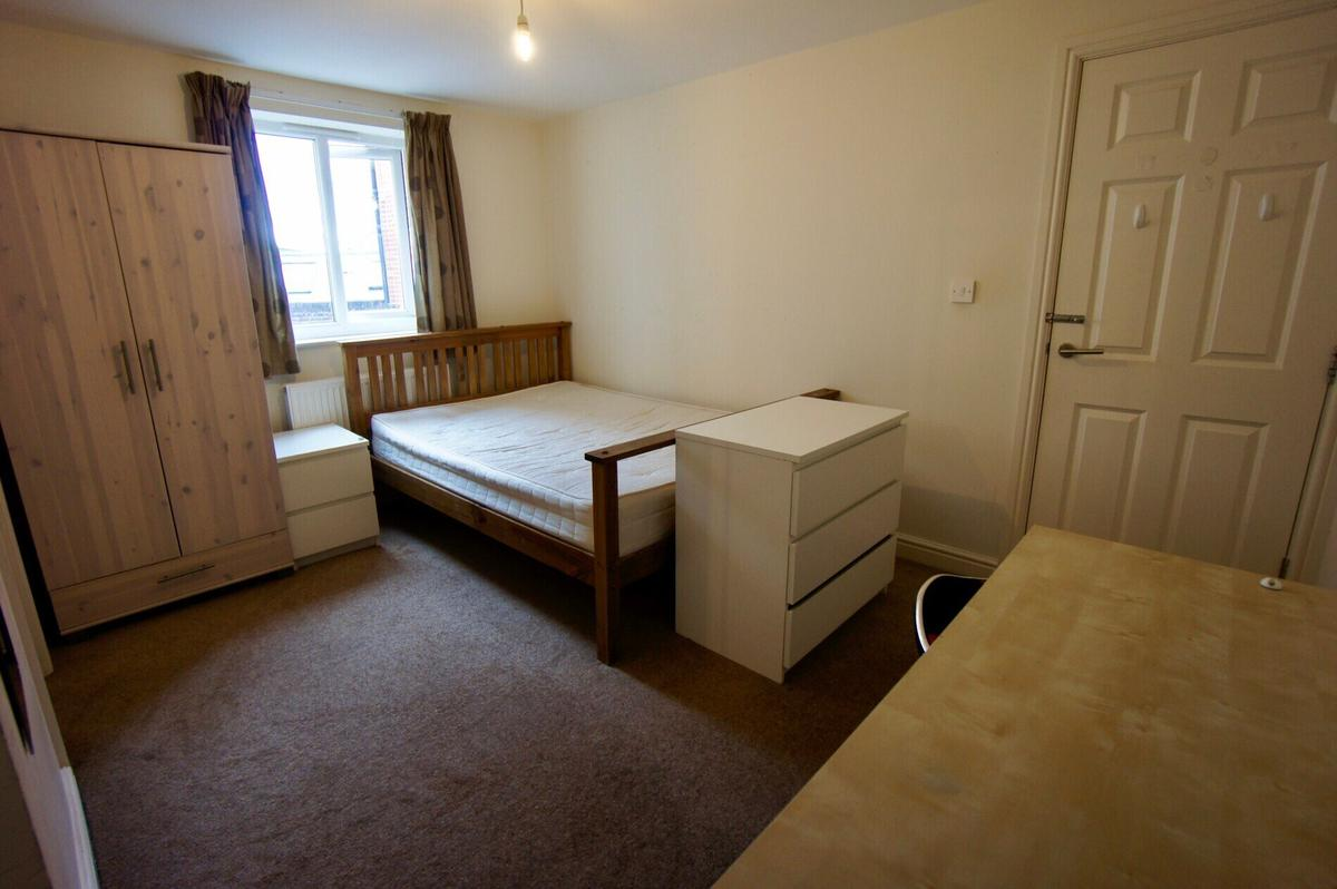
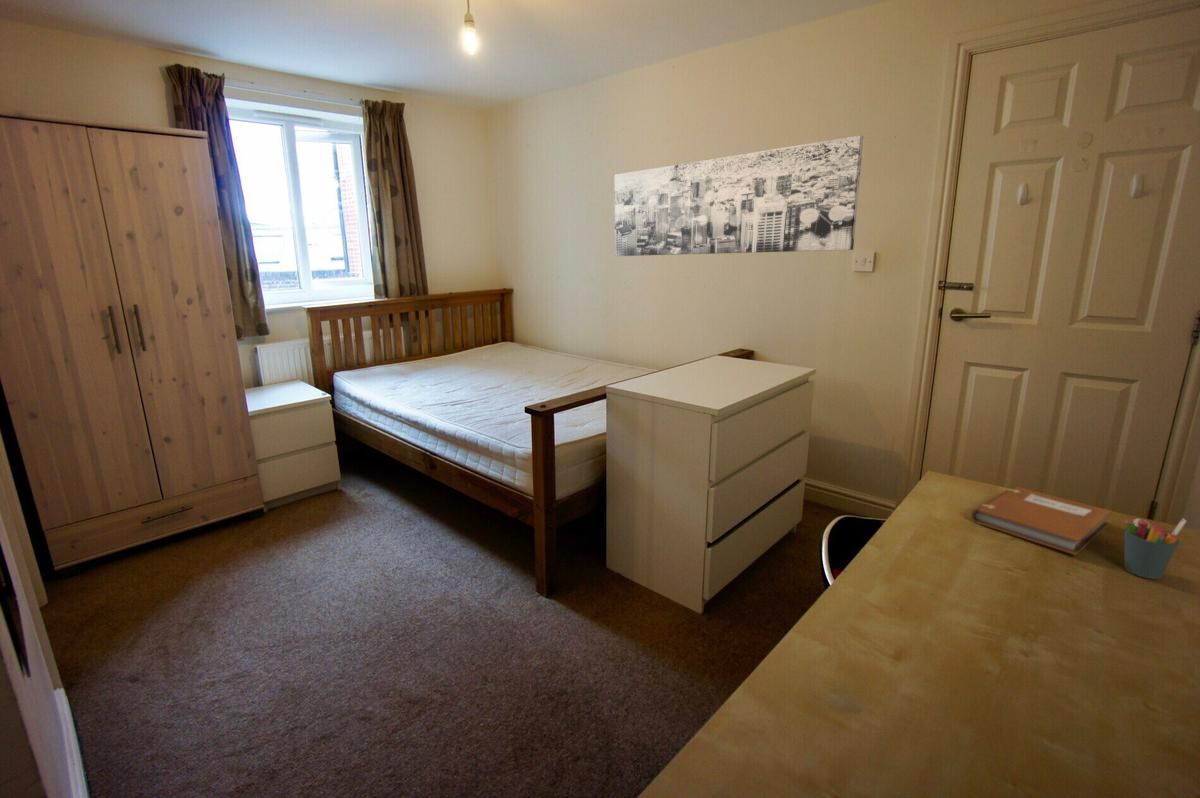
+ wall art (717, 206)
+ pen holder (1149, 544)
+ notebook (1041, 515)
